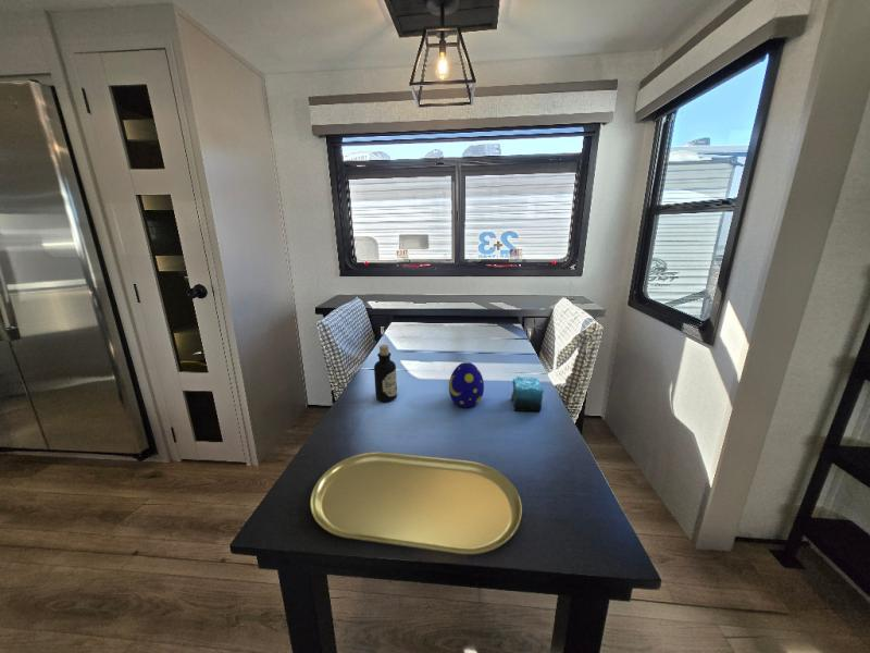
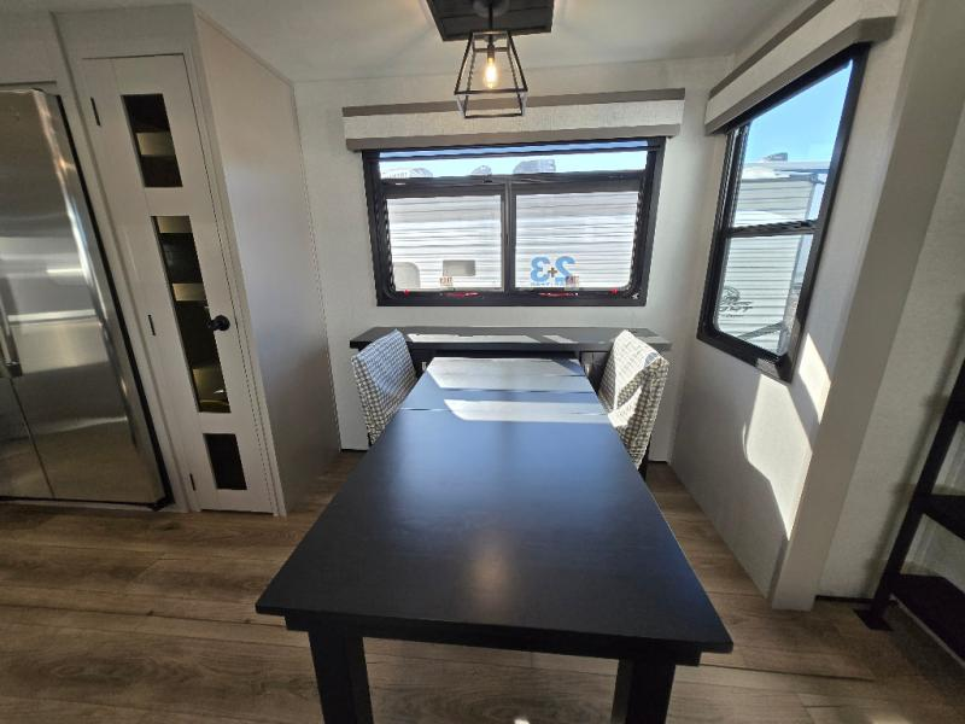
- decorative egg (465, 382)
- candle (526, 389)
- placemat (414, 496)
- bottle (385, 372)
